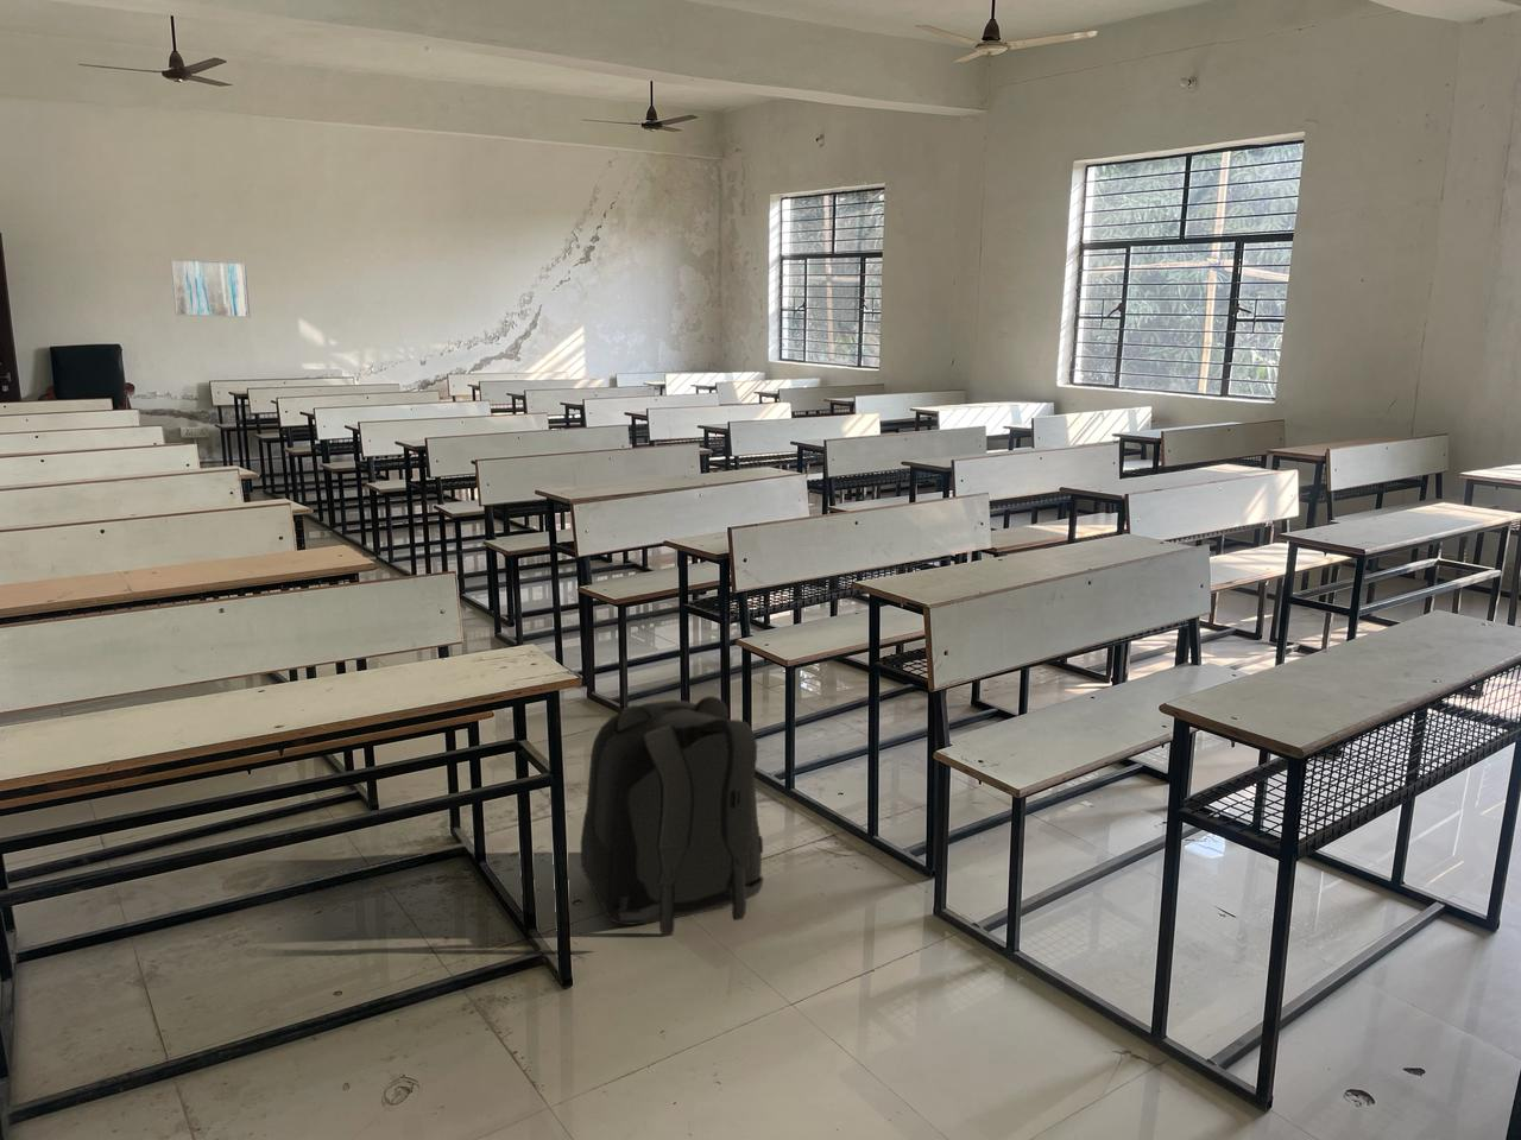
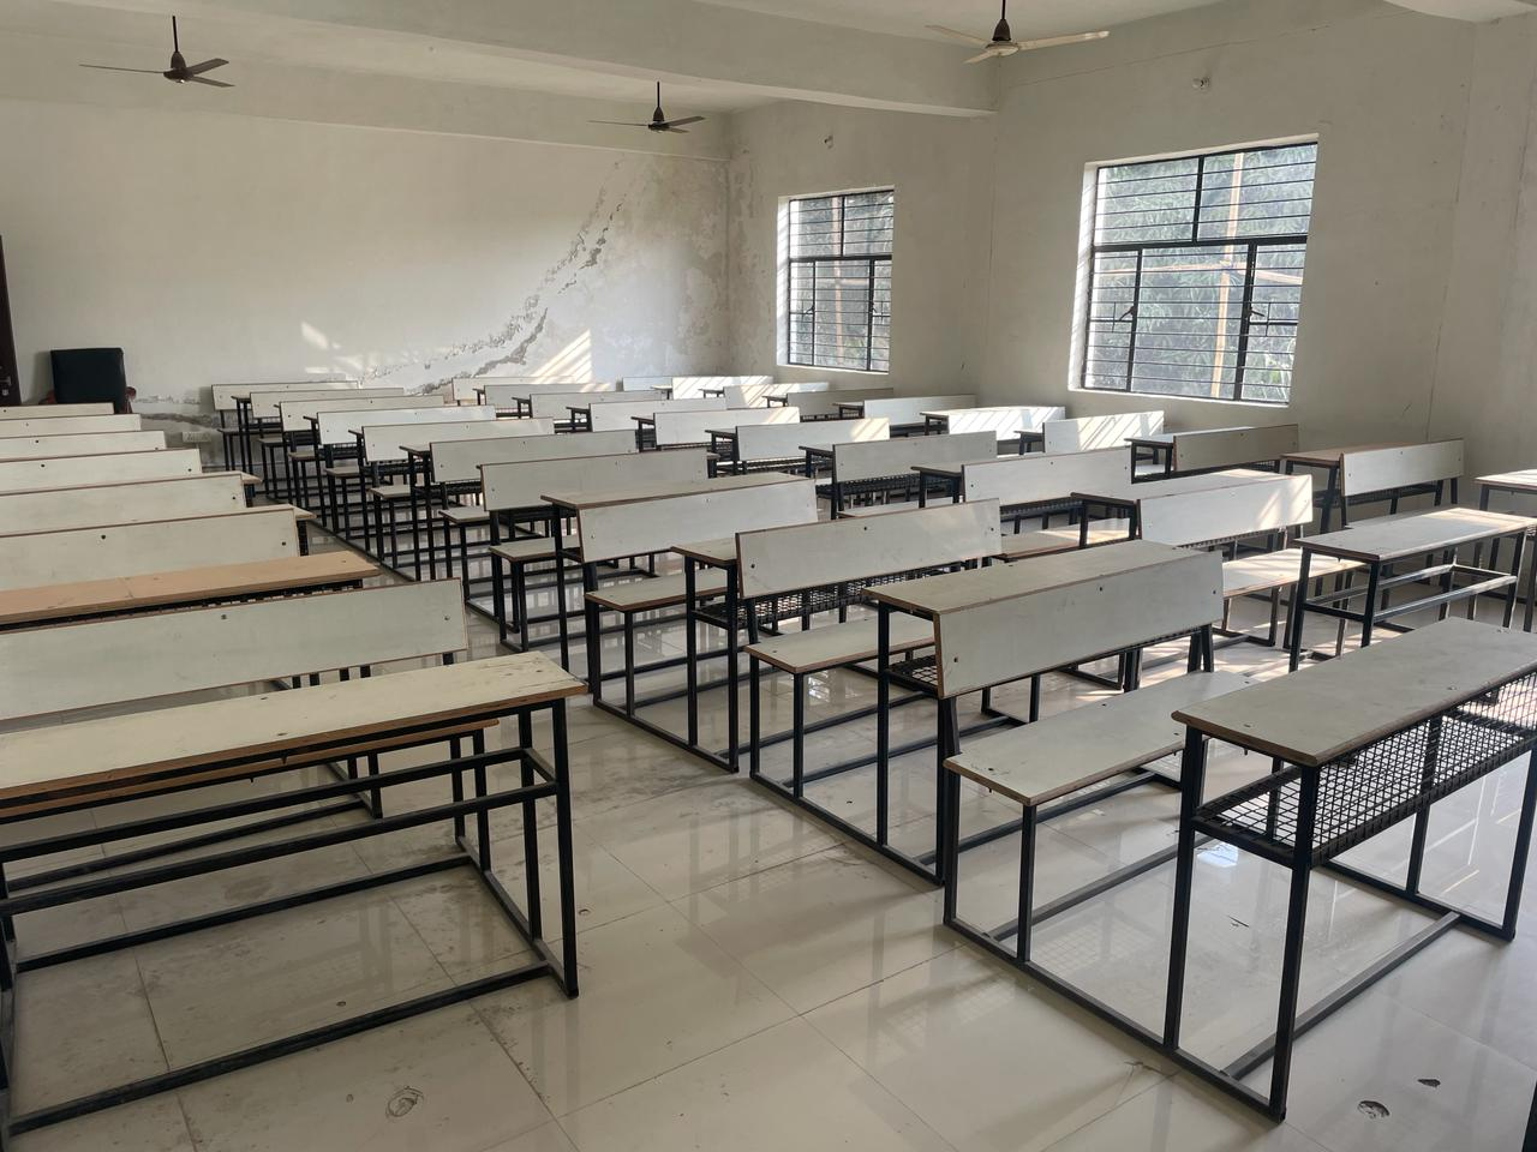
- wall art (212, 289)
- backpack (677, 805)
